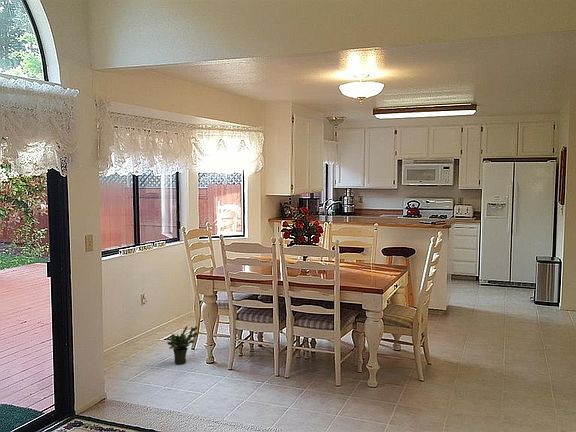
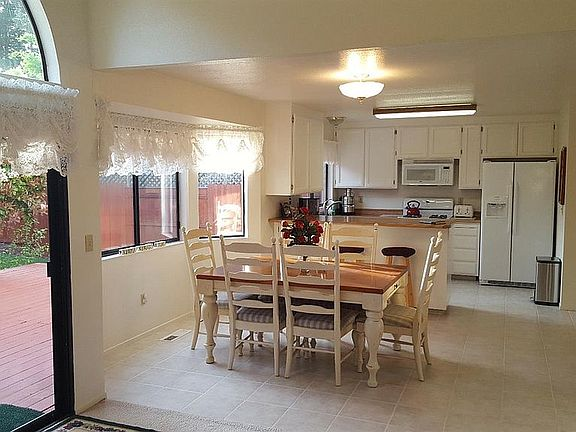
- potted plant (186, 342)
